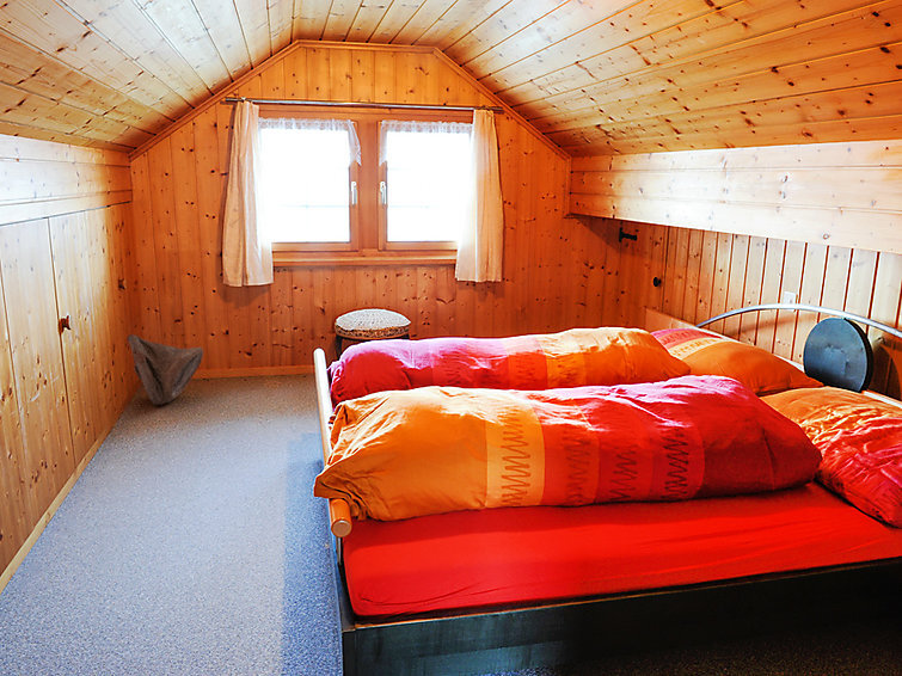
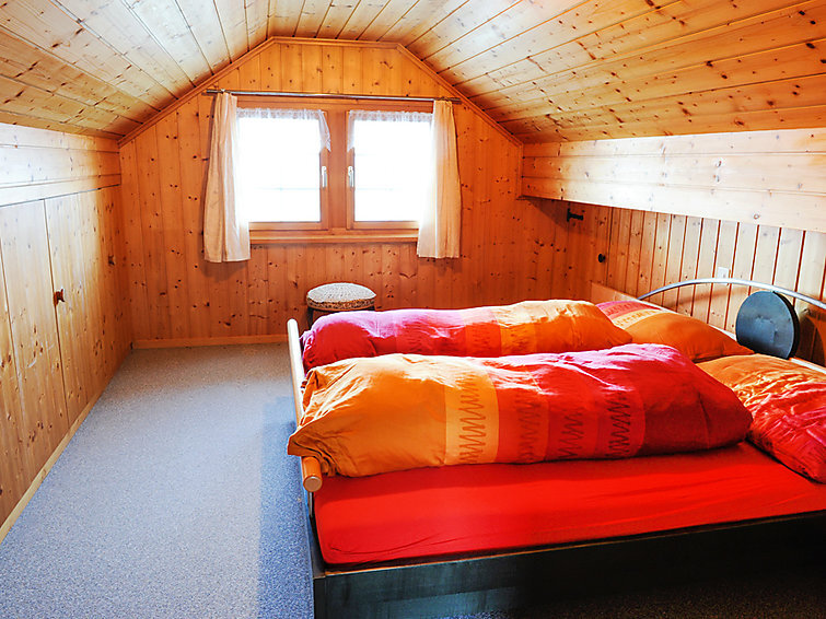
- bag (165, 368)
